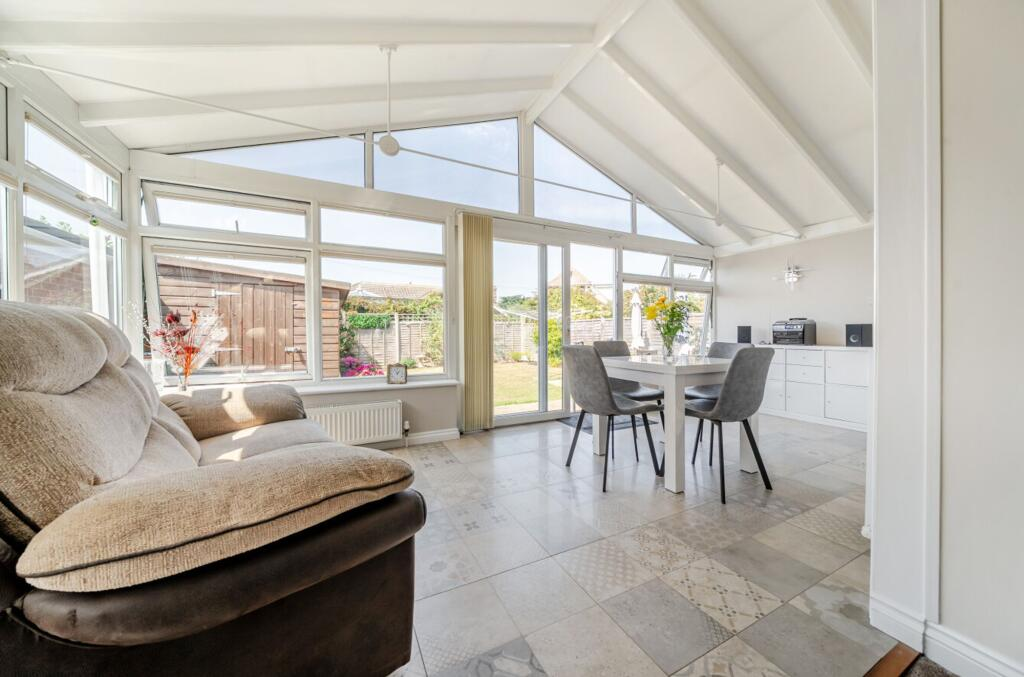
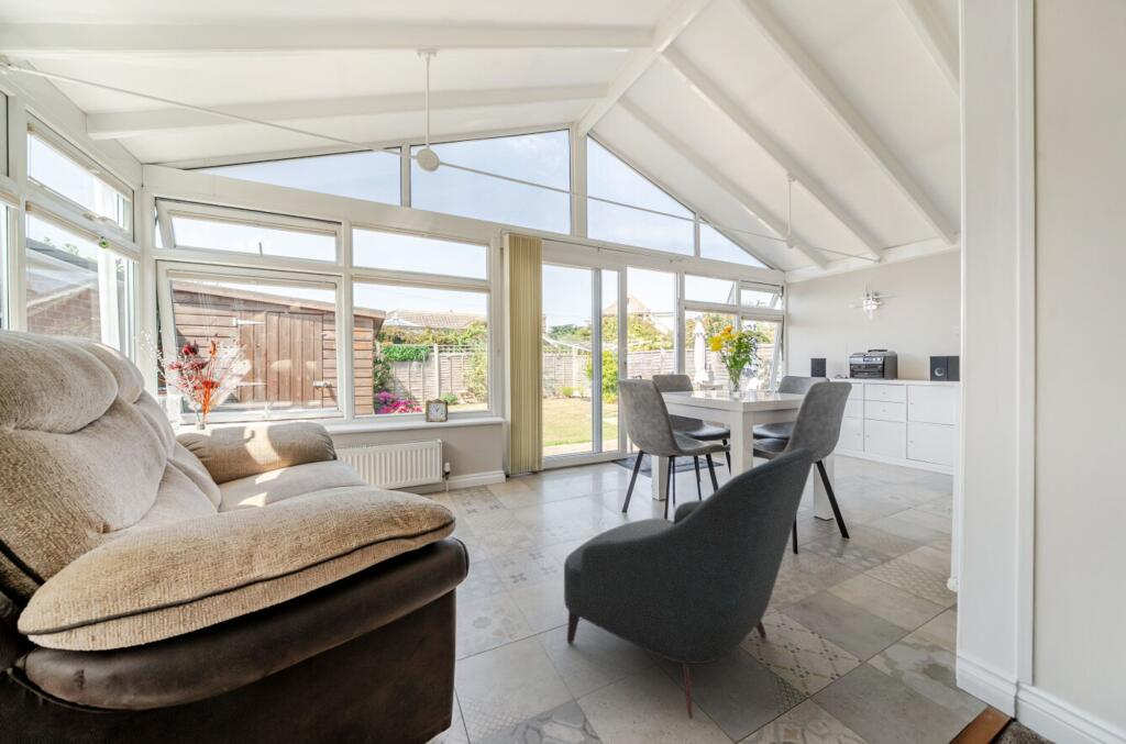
+ armchair (686, 543)
